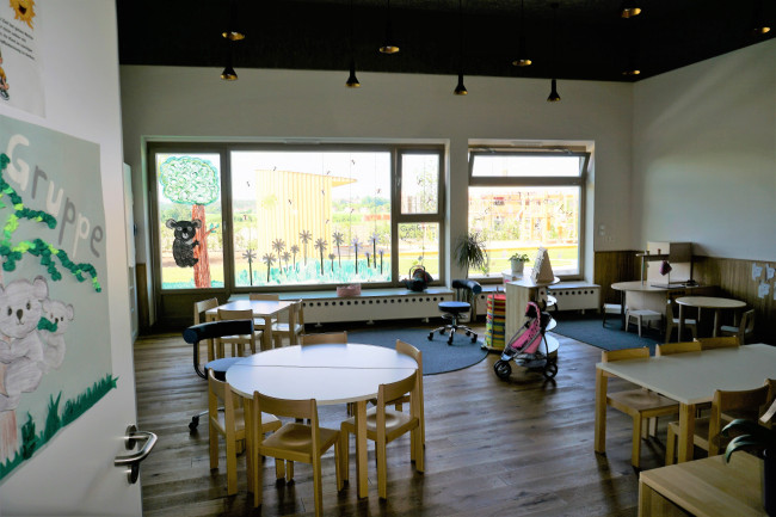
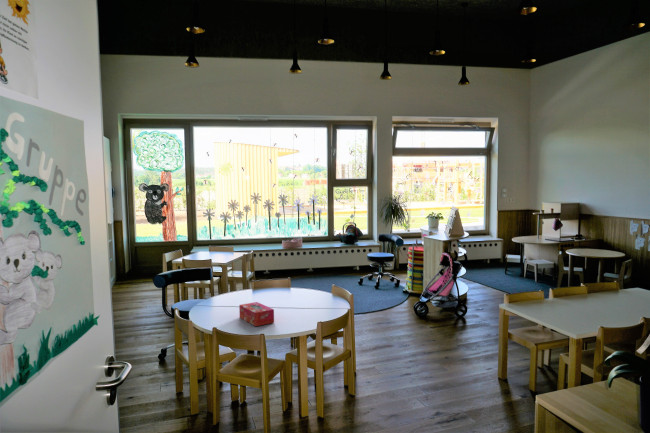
+ tissue box (256, 313)
